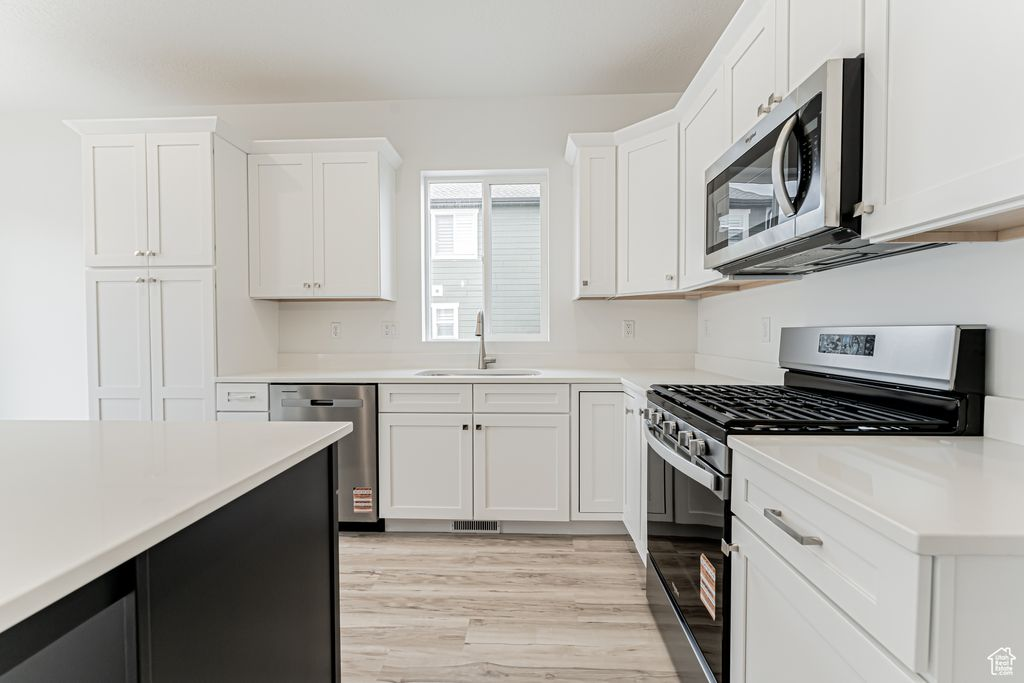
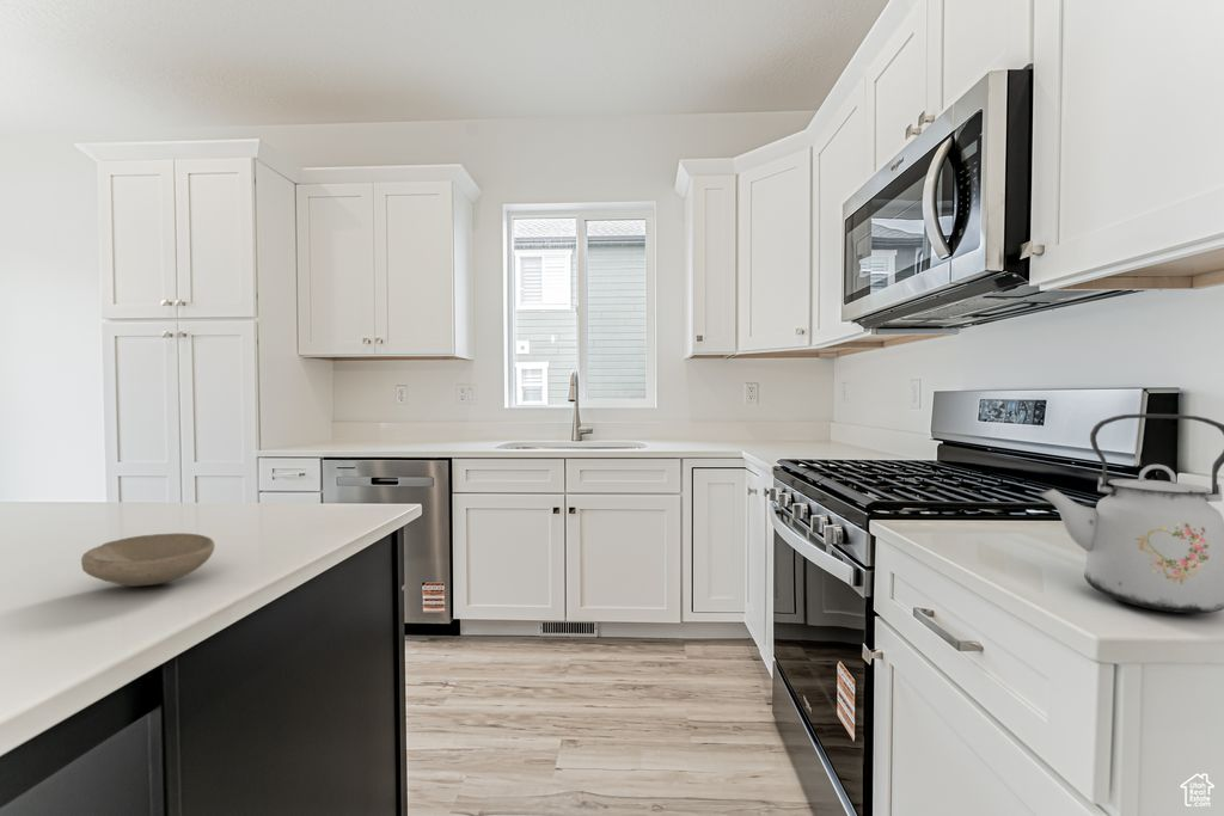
+ kettle (1128, 505)
+ bowl (152, 563)
